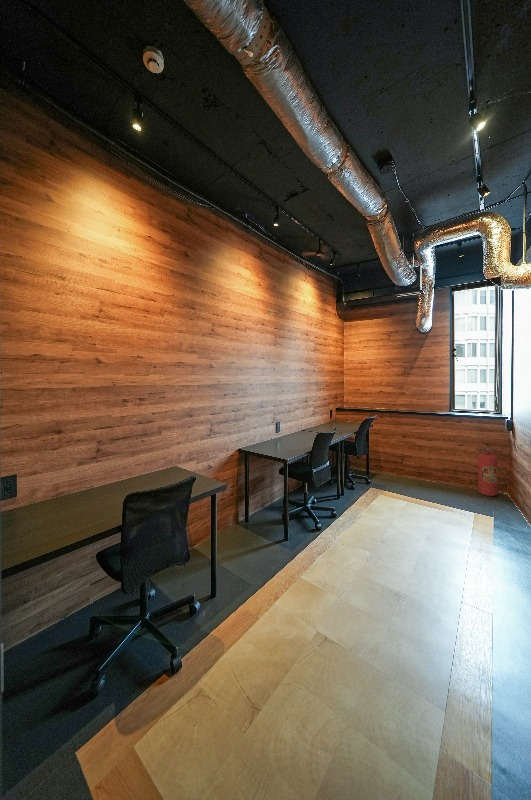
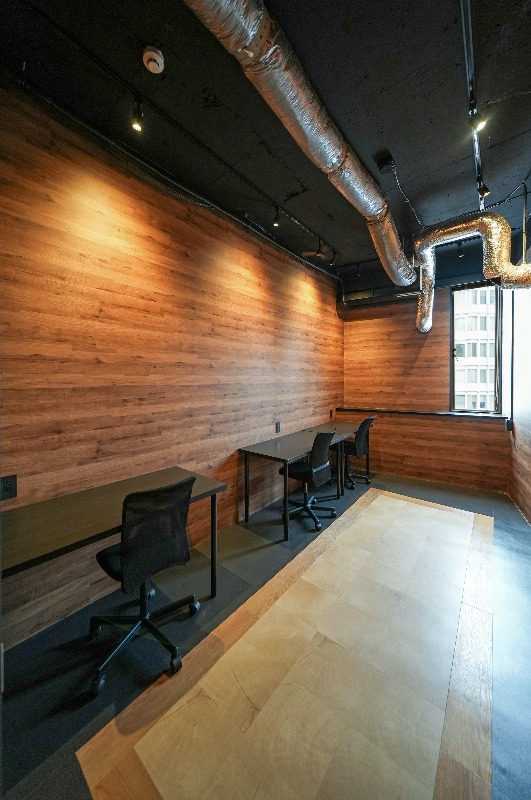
- fire extinguisher (487, 471)
